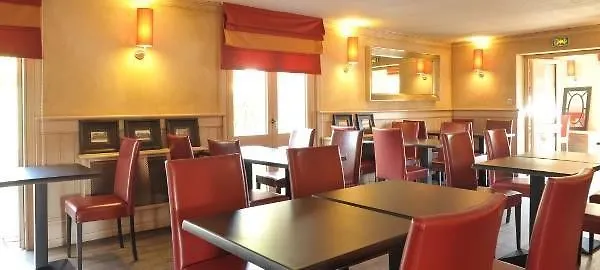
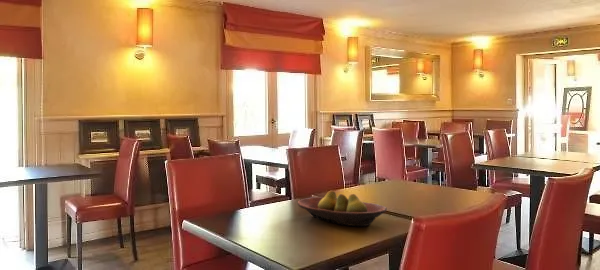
+ fruit bowl (340, 206)
